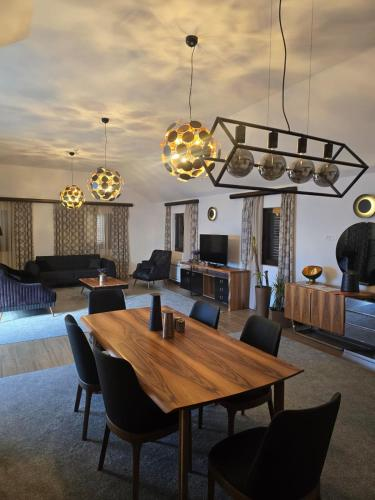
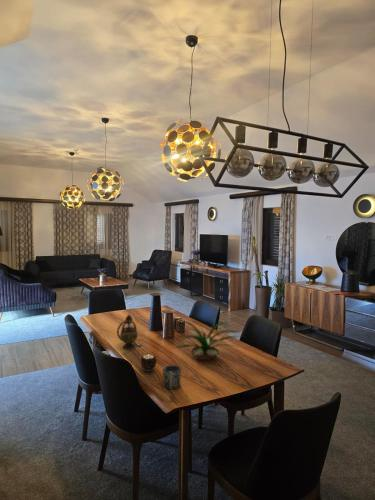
+ plant (204, 340)
+ candle (148, 361)
+ cup (170, 375)
+ teapot (131, 331)
